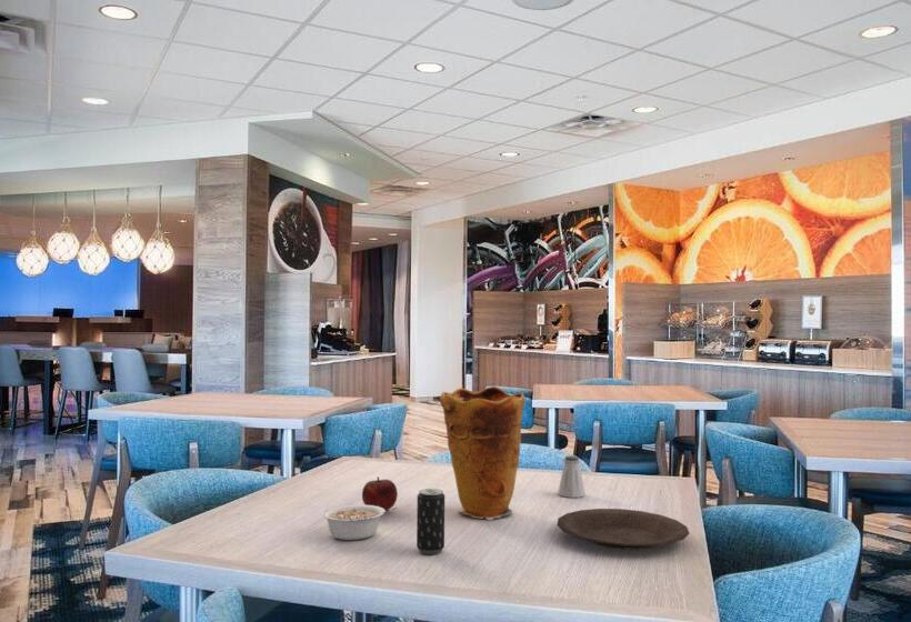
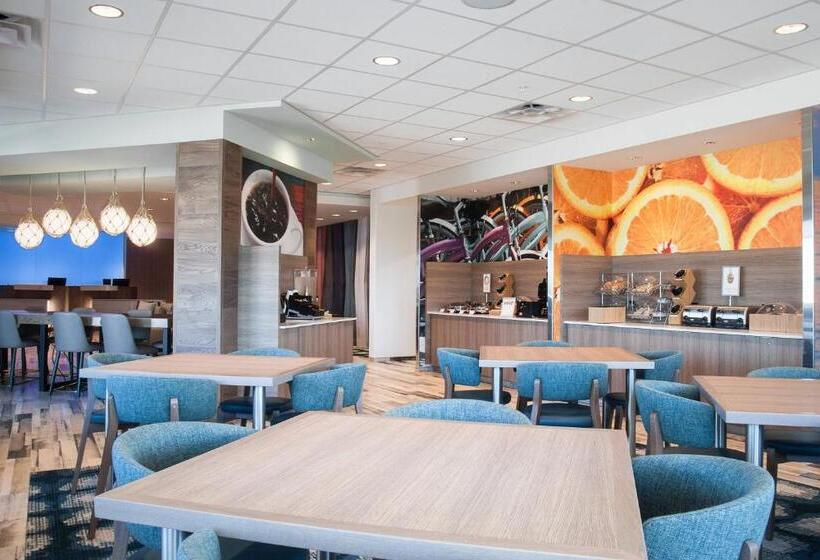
- fruit (379, 493)
- plate (621, 531)
- vase (481, 451)
- beverage can (430, 521)
- legume (356, 520)
- saltshaker (571, 475)
